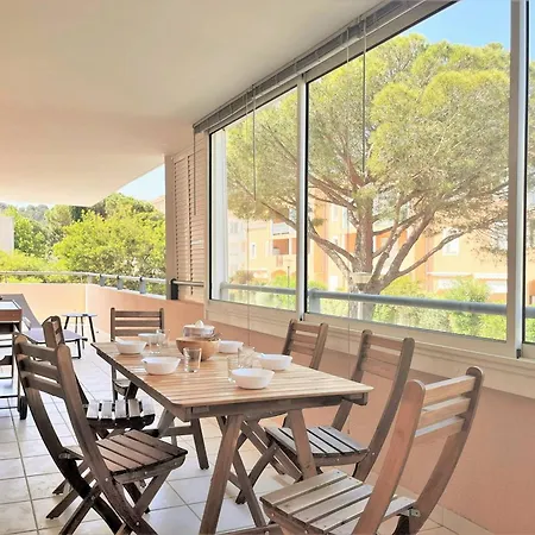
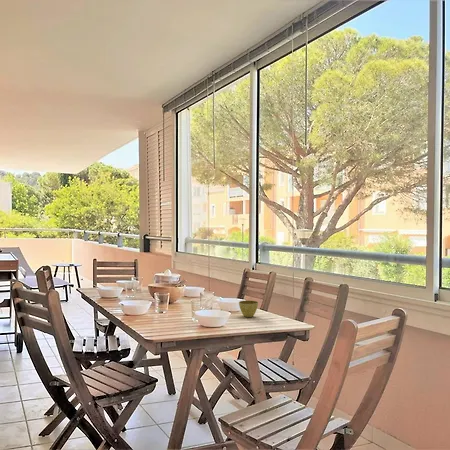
+ flower pot (248, 309)
